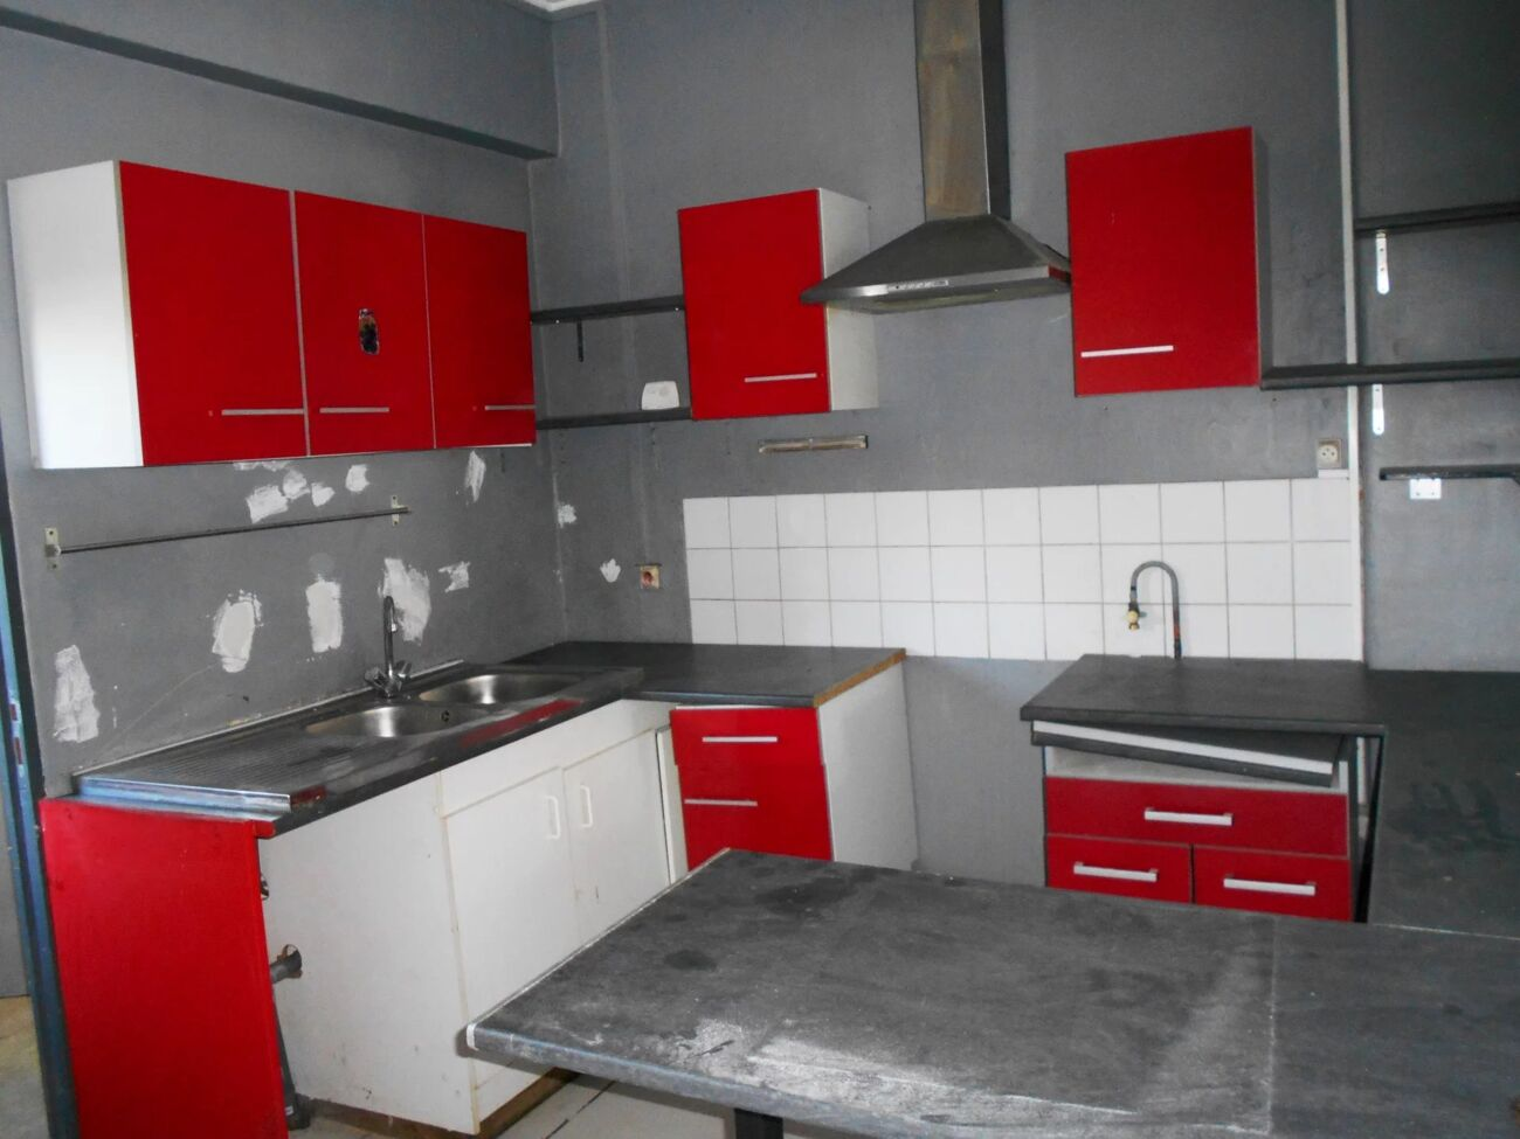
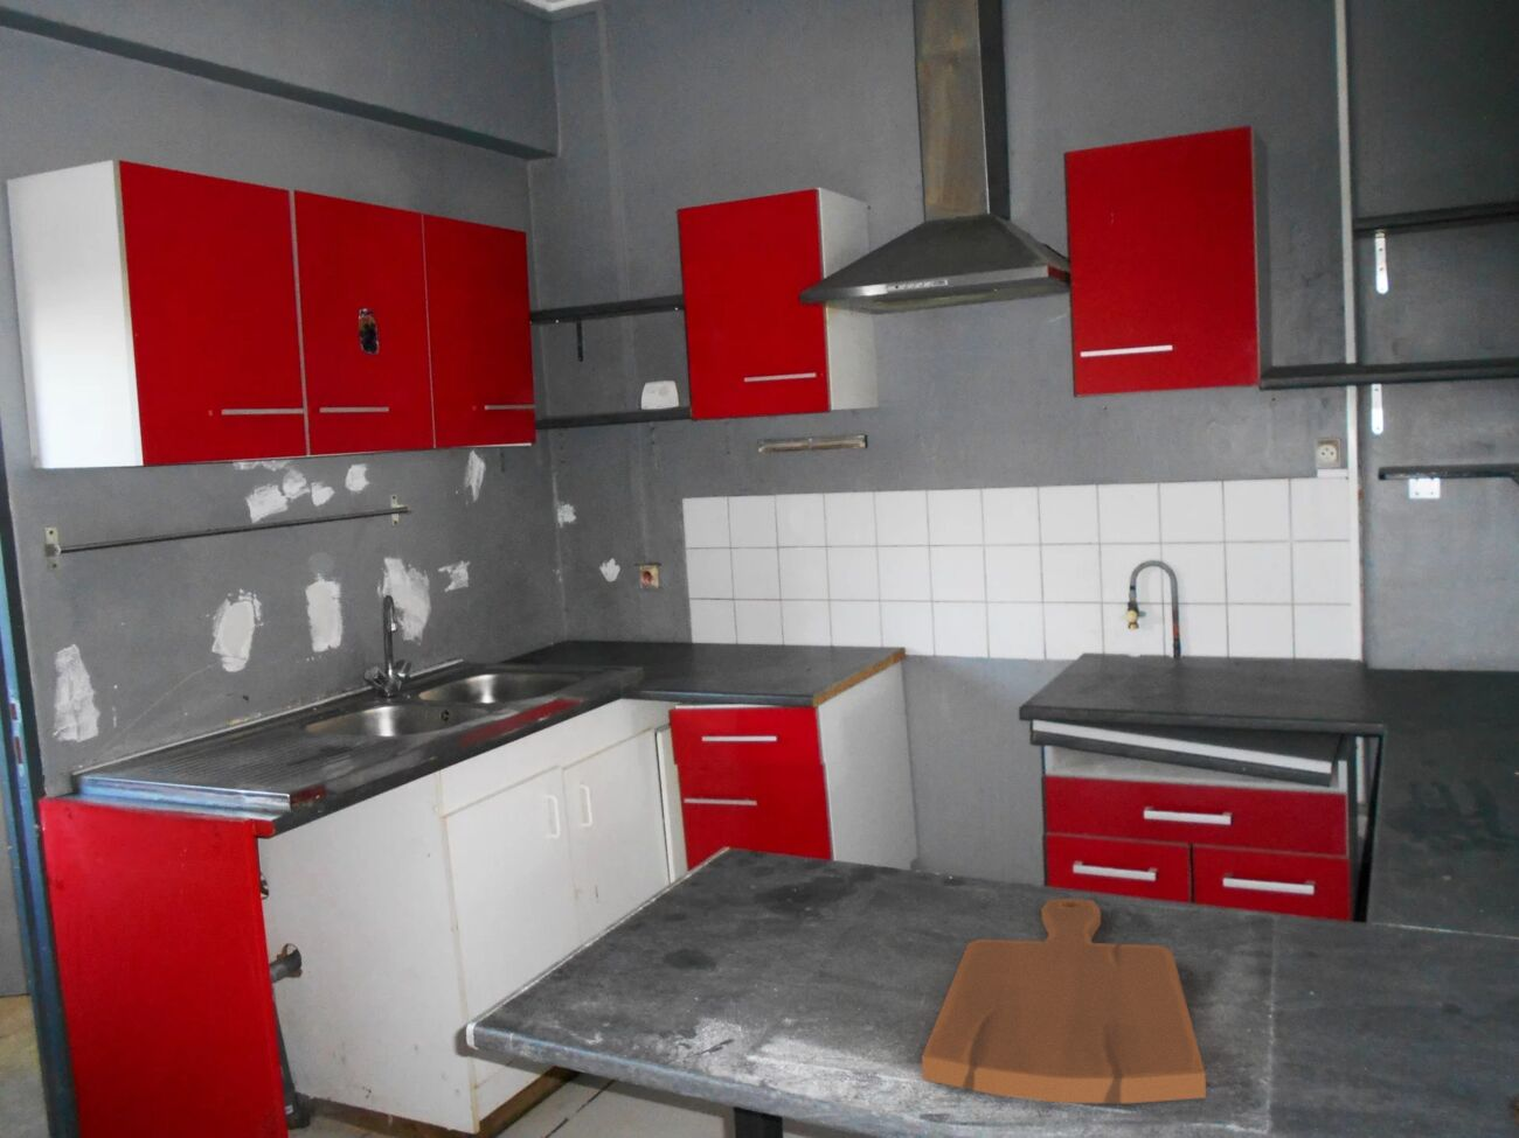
+ cutting board (1066, 998)
